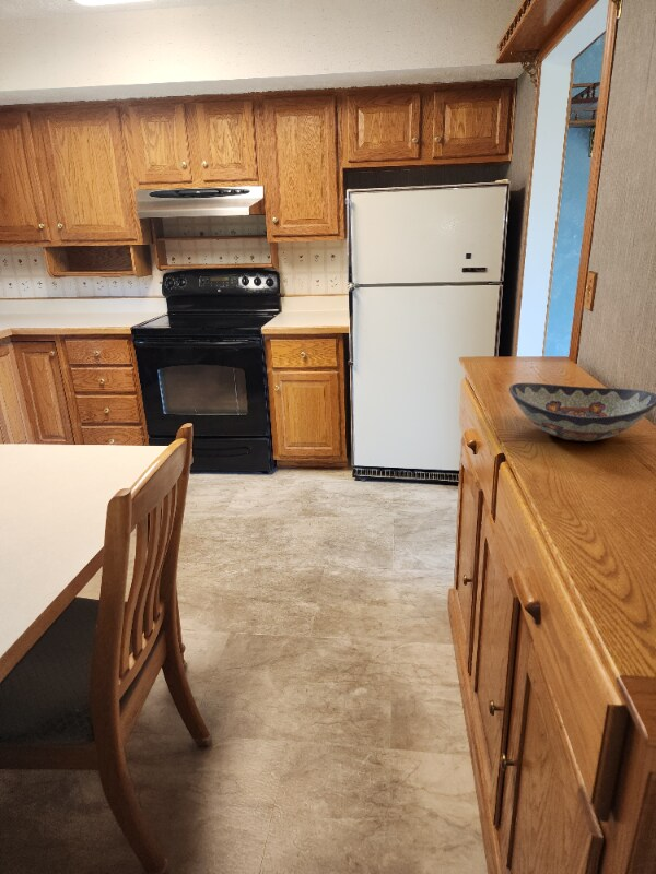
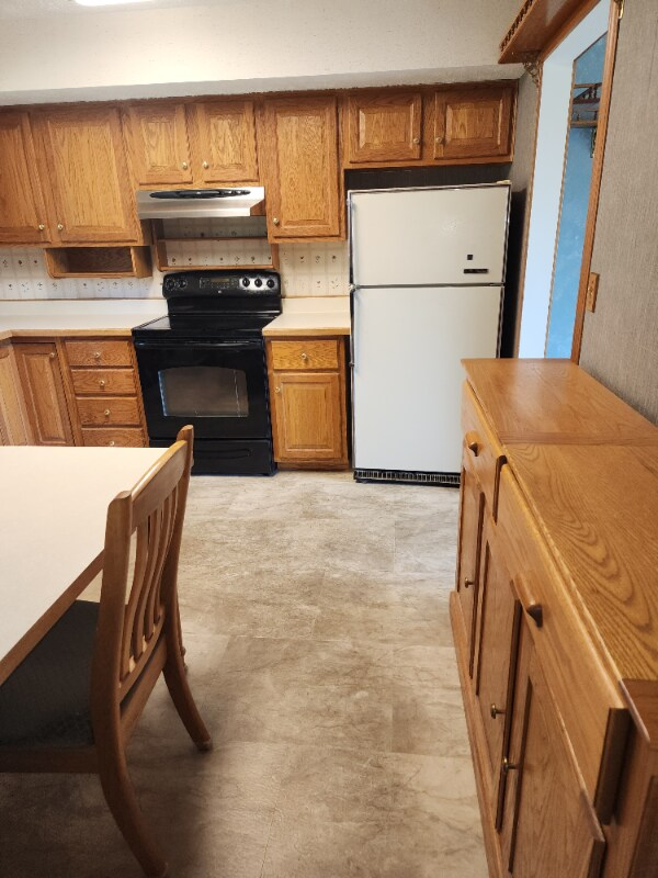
- decorative bowl (578, 413)
